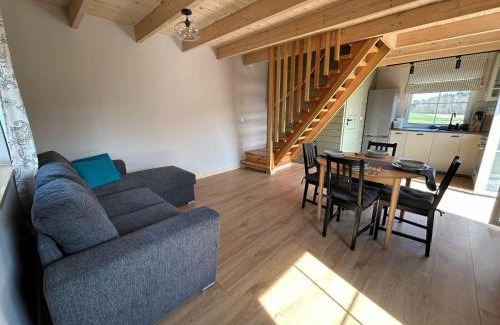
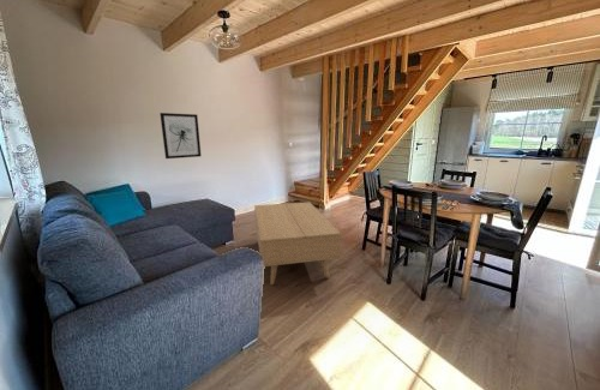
+ coffee table (292, 236)
+ wall art (181, 136)
